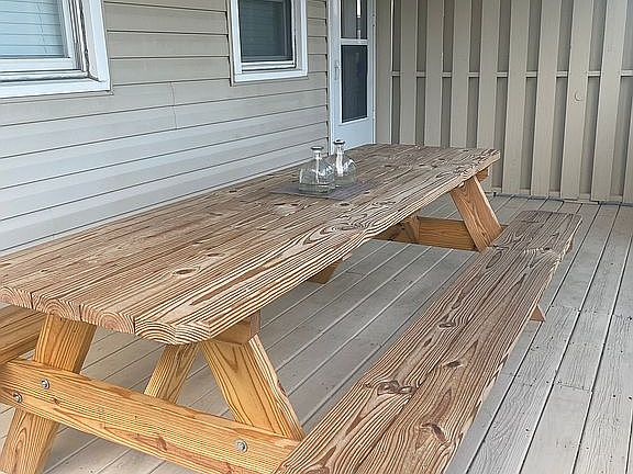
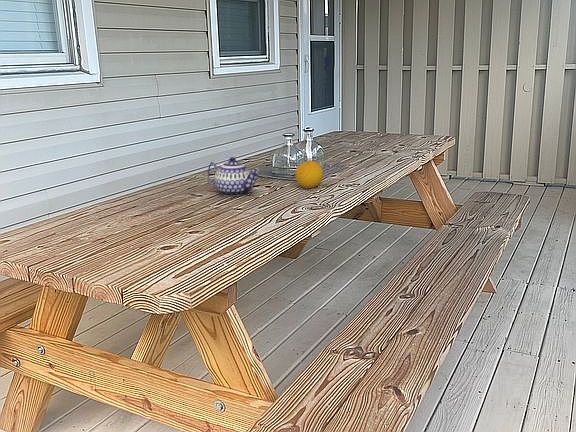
+ fruit (309, 174)
+ teapot (232, 175)
